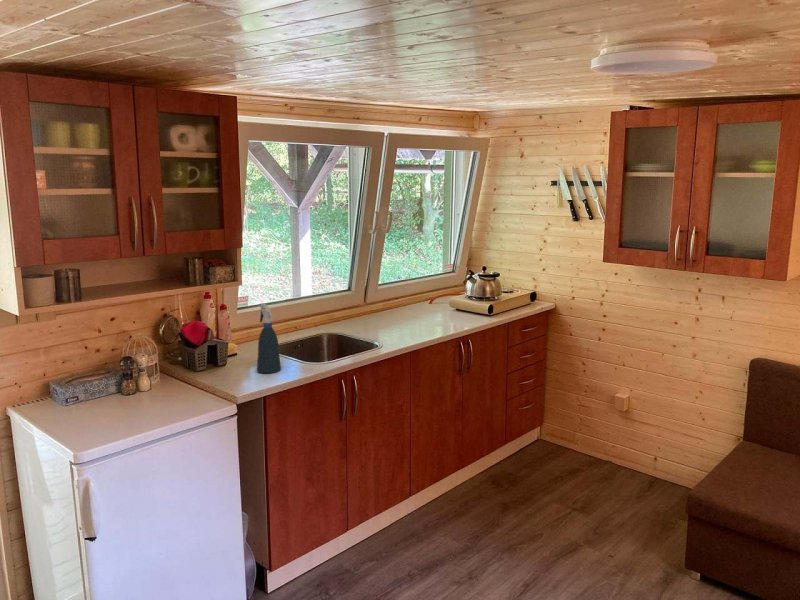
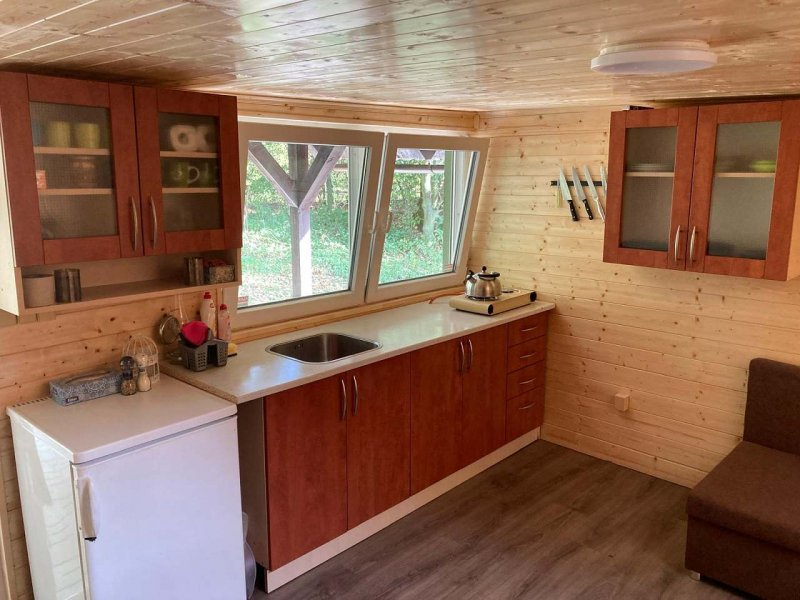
- spray bottle (266, 337)
